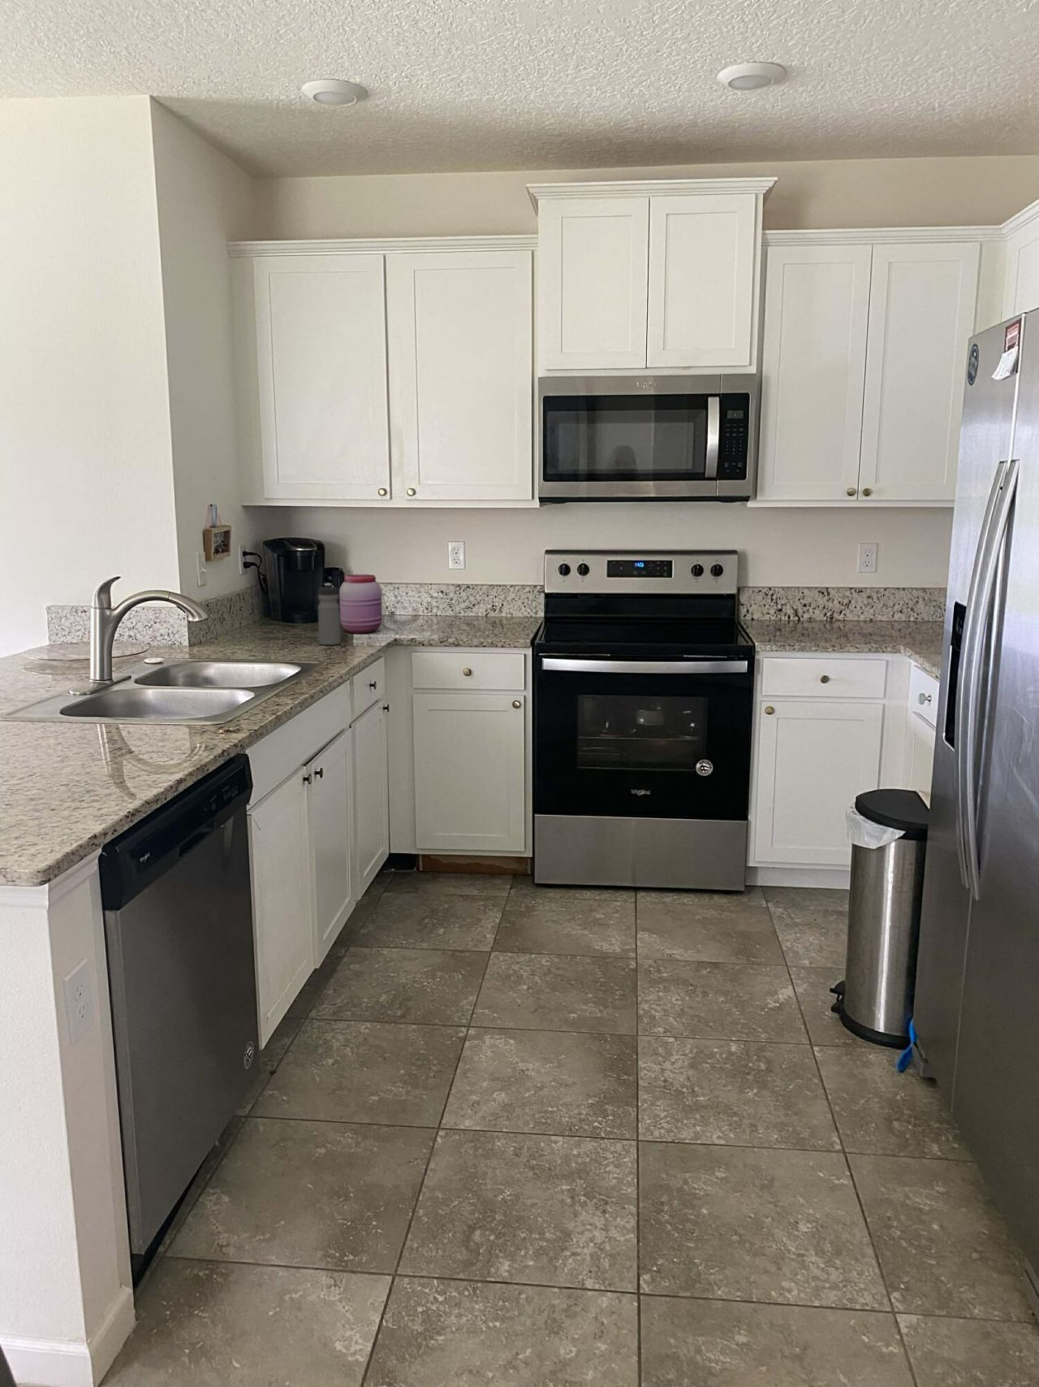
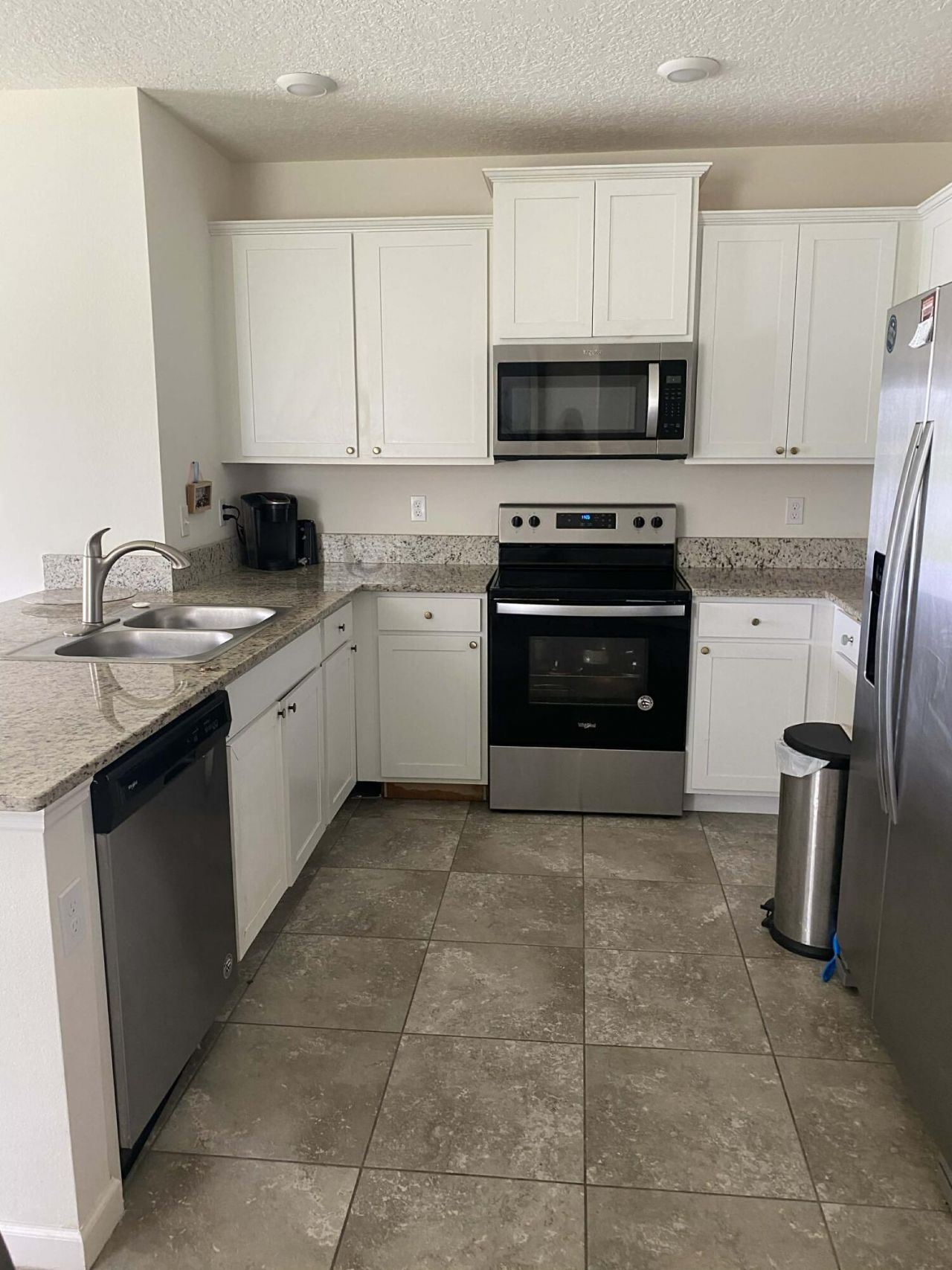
- jar (360, 603)
- water bottle (329, 614)
